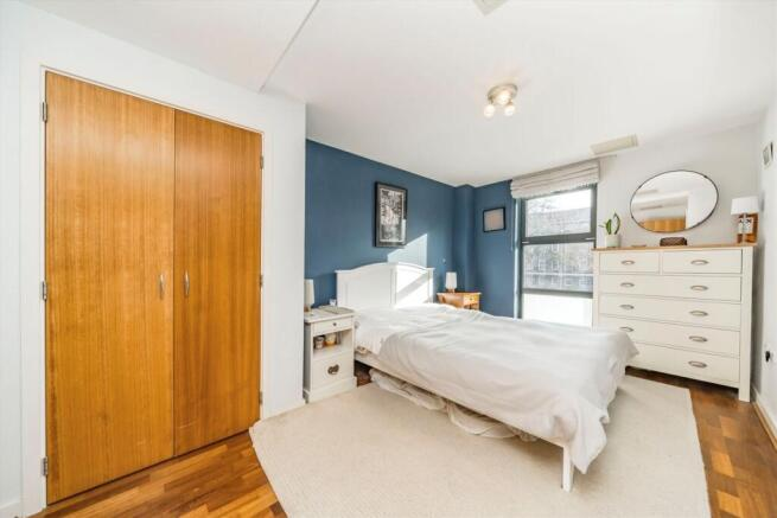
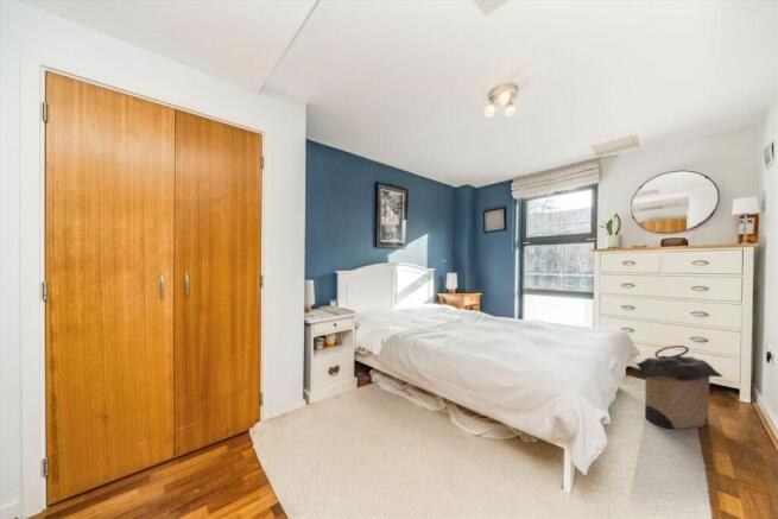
+ laundry hamper (676, 380)
